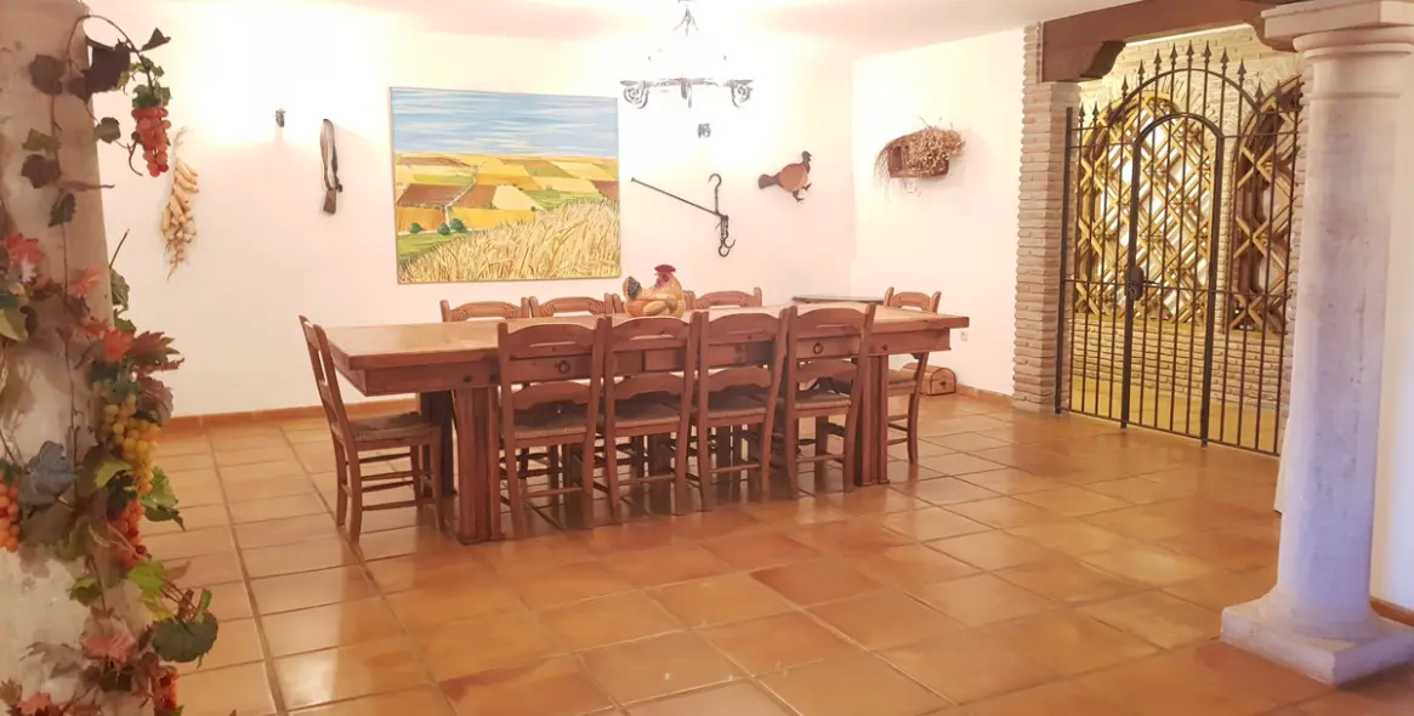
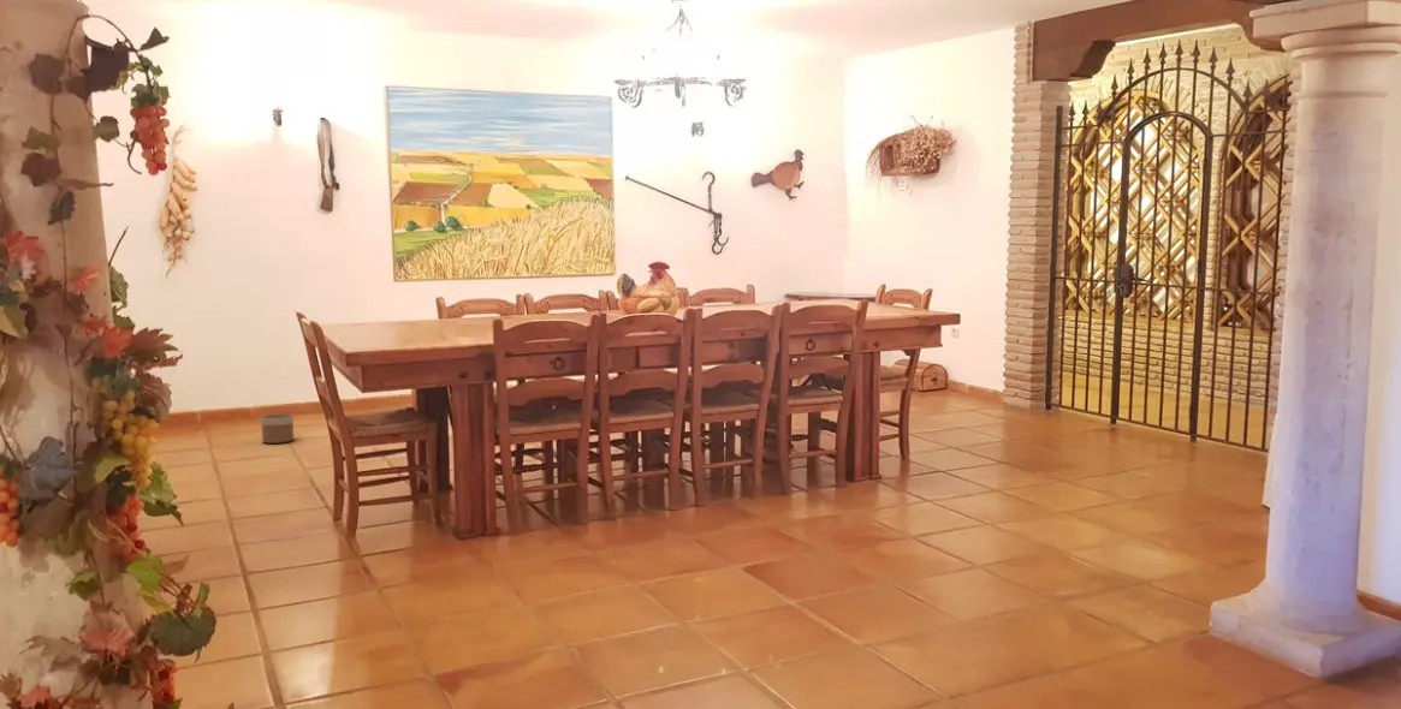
+ planter (277, 428)
